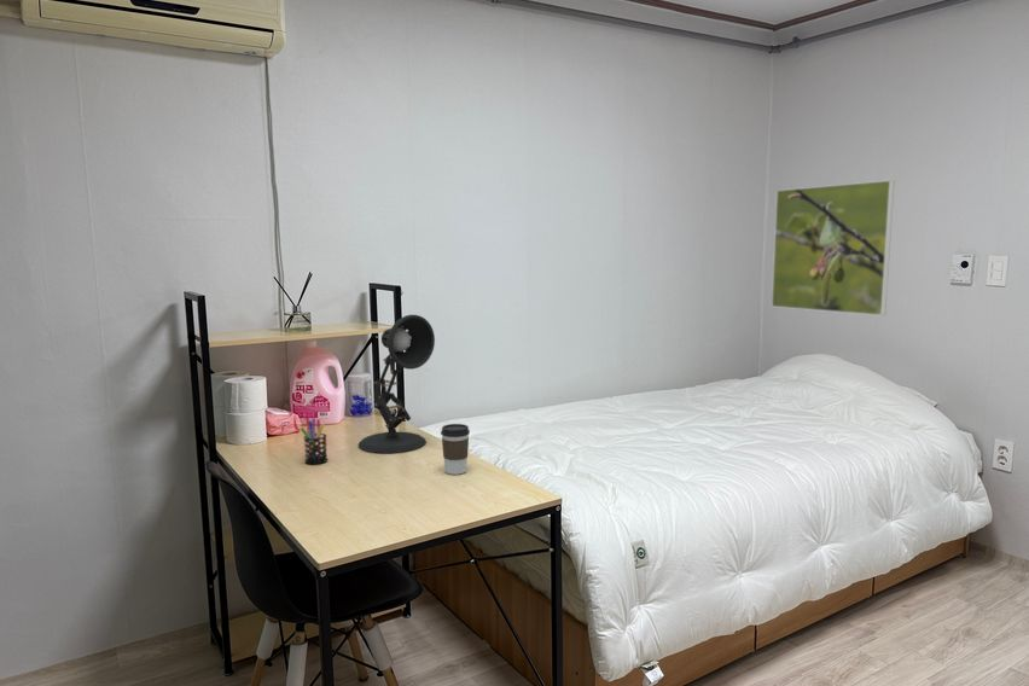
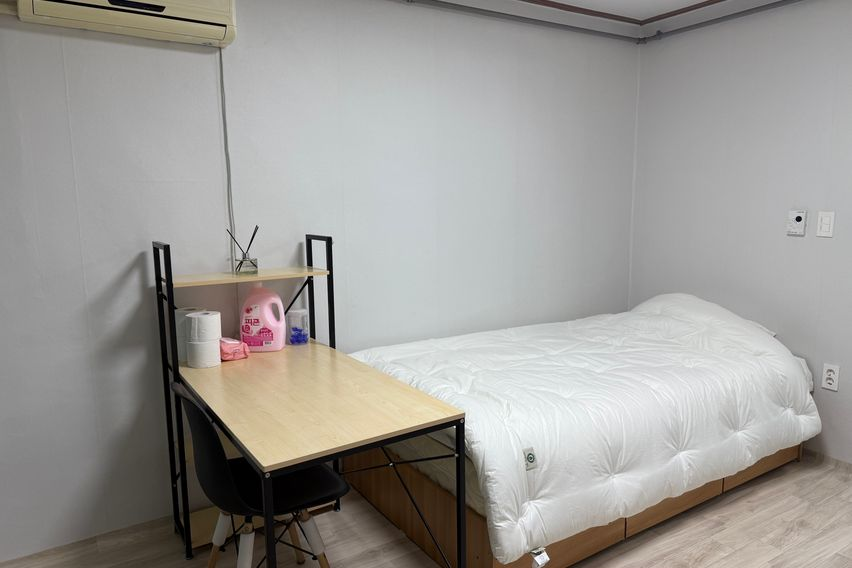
- desk lamp (393, 378)
- pen holder (312, 440)
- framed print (827, 249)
- coffee cup (455, 448)
